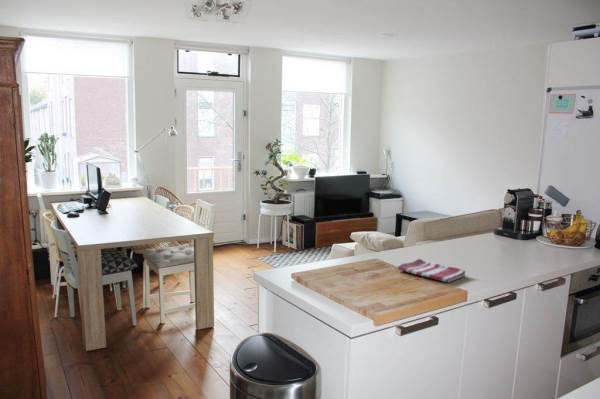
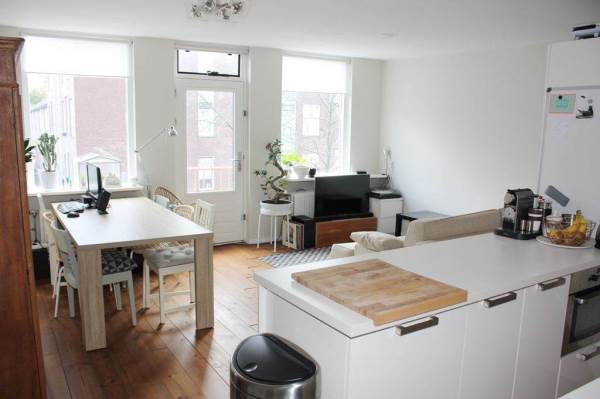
- dish towel (431, 270)
